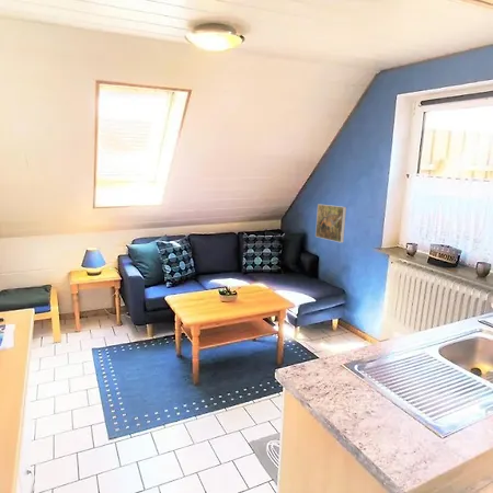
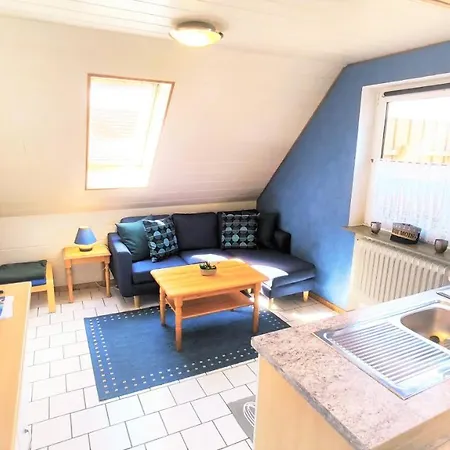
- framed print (330, 222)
